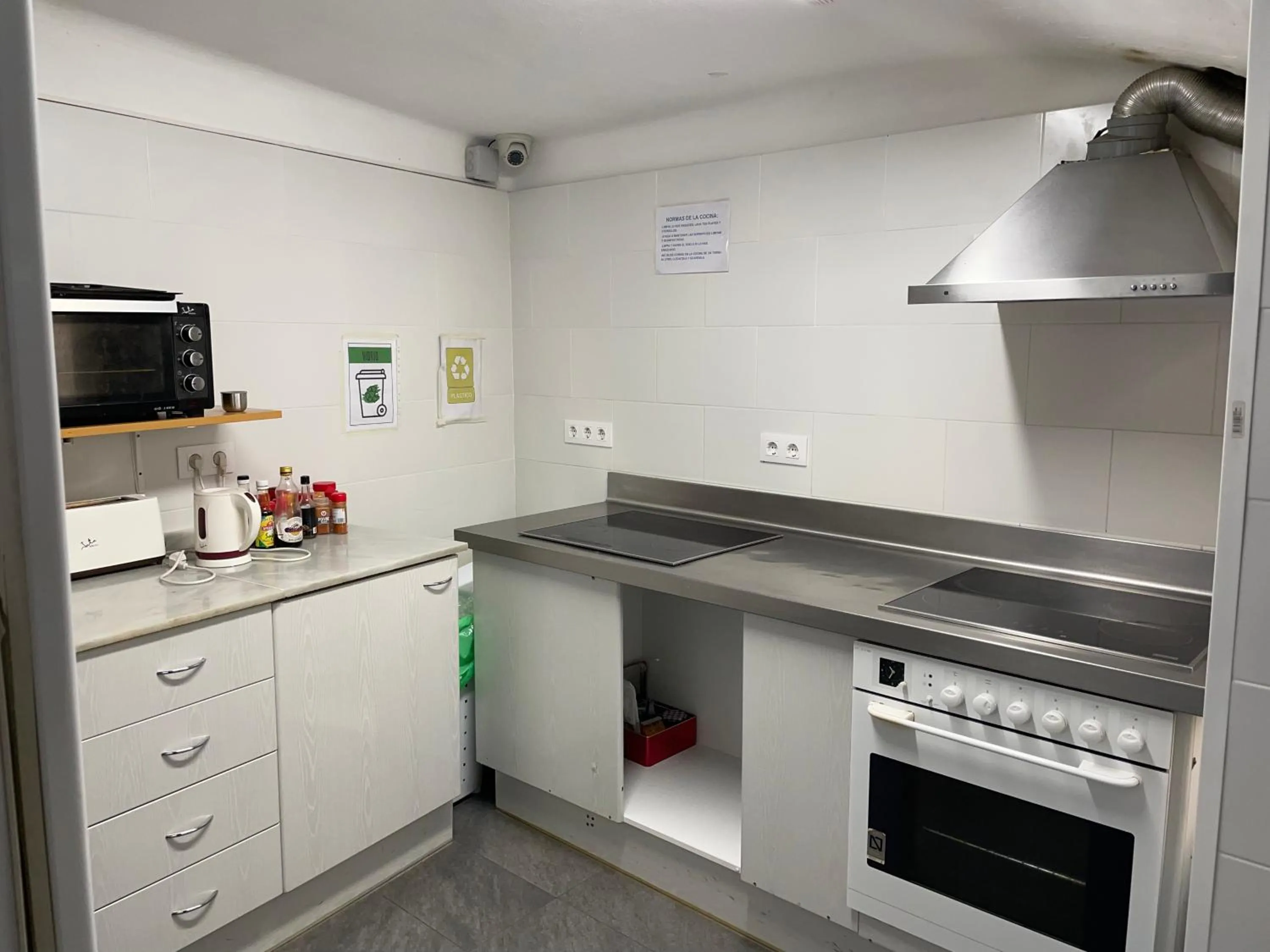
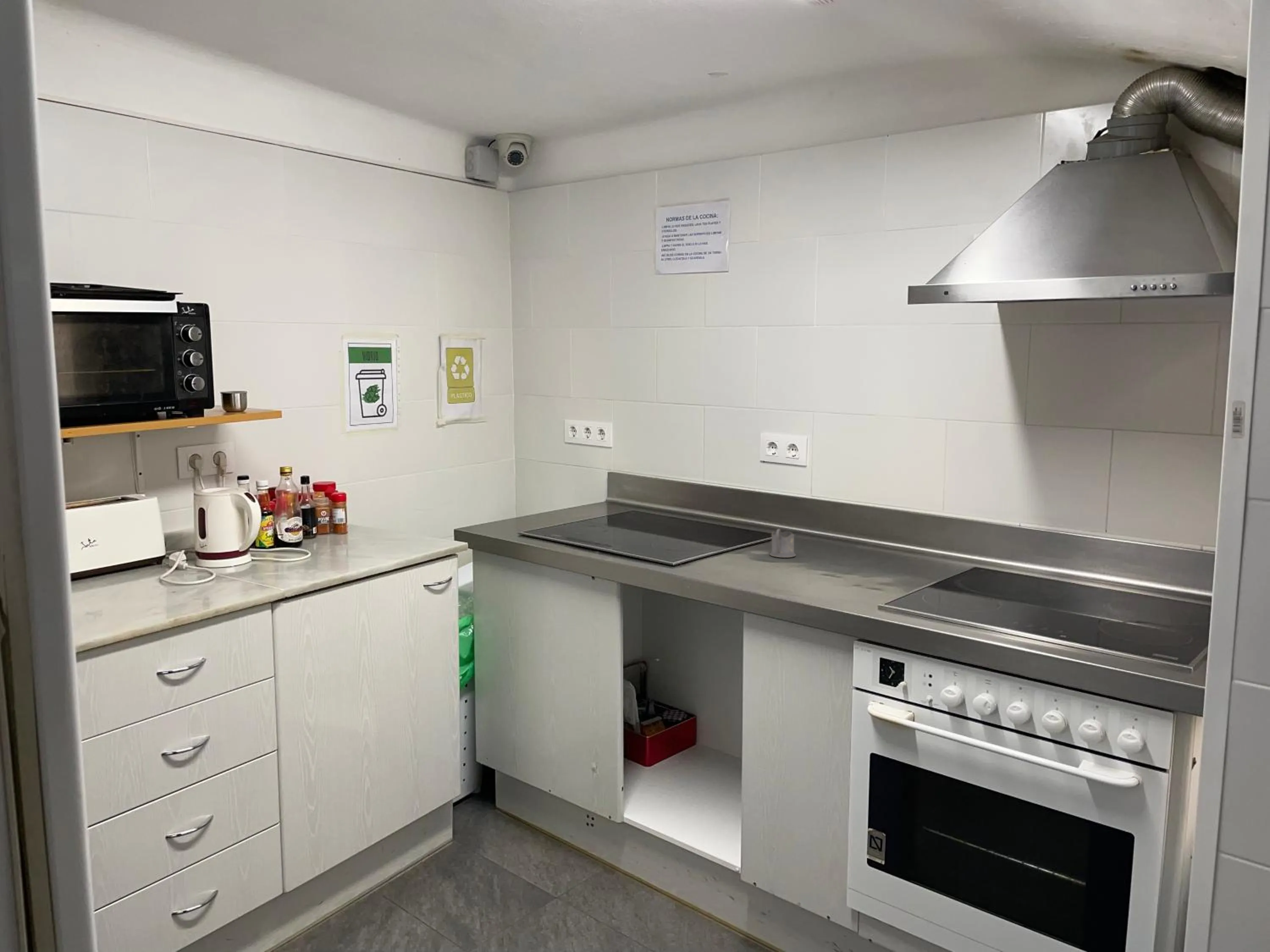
+ tea glass holder (781, 537)
